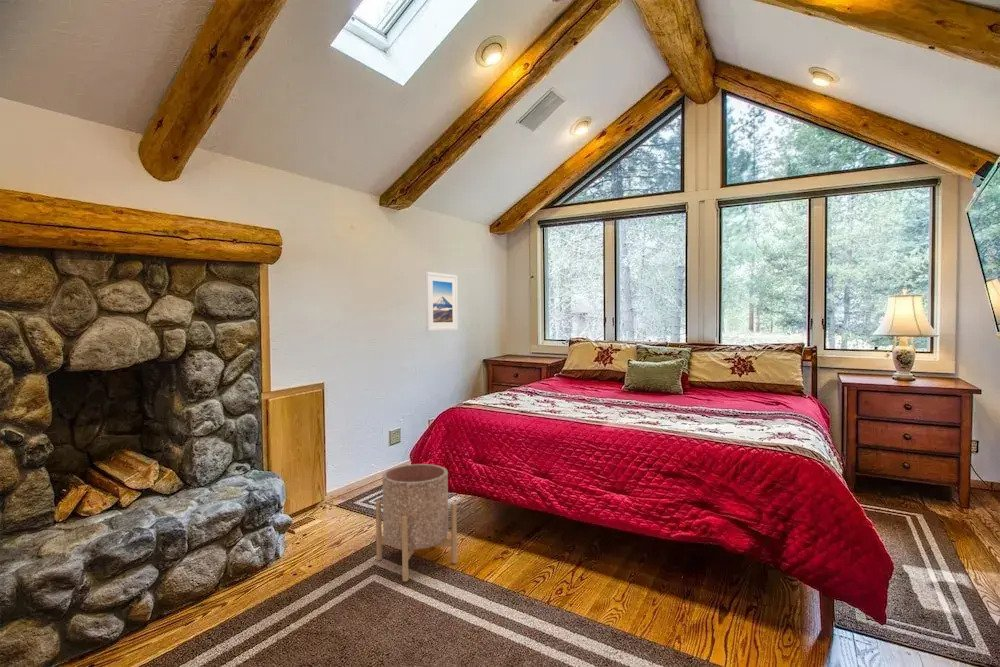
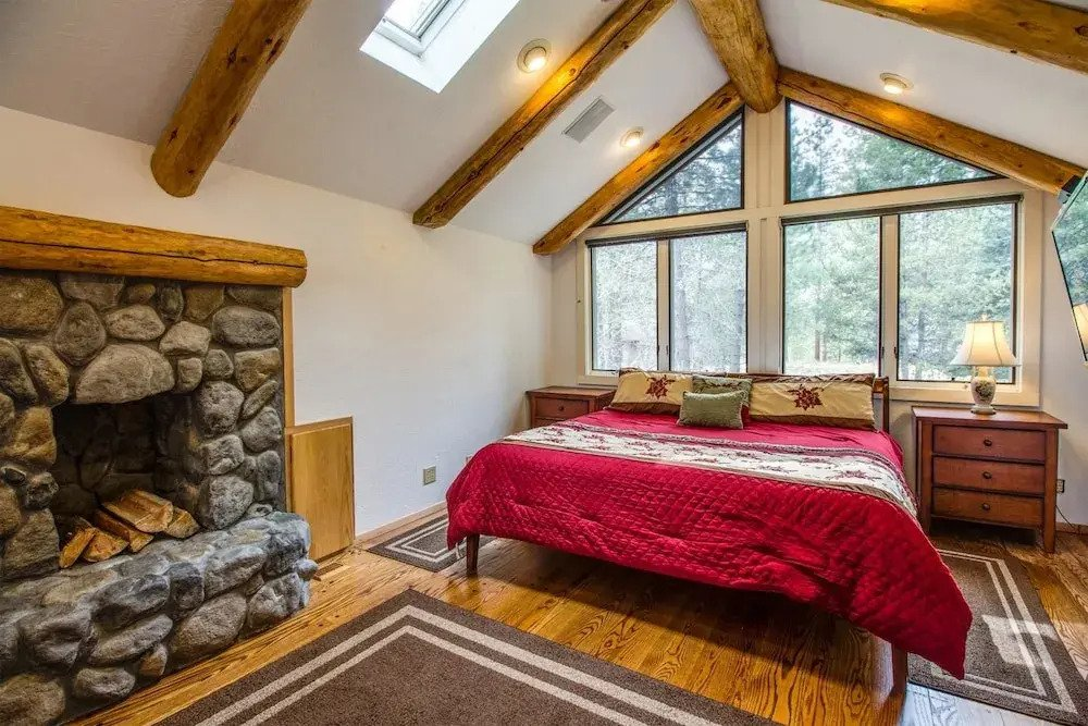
- planter (415, 517)
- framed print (442, 302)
